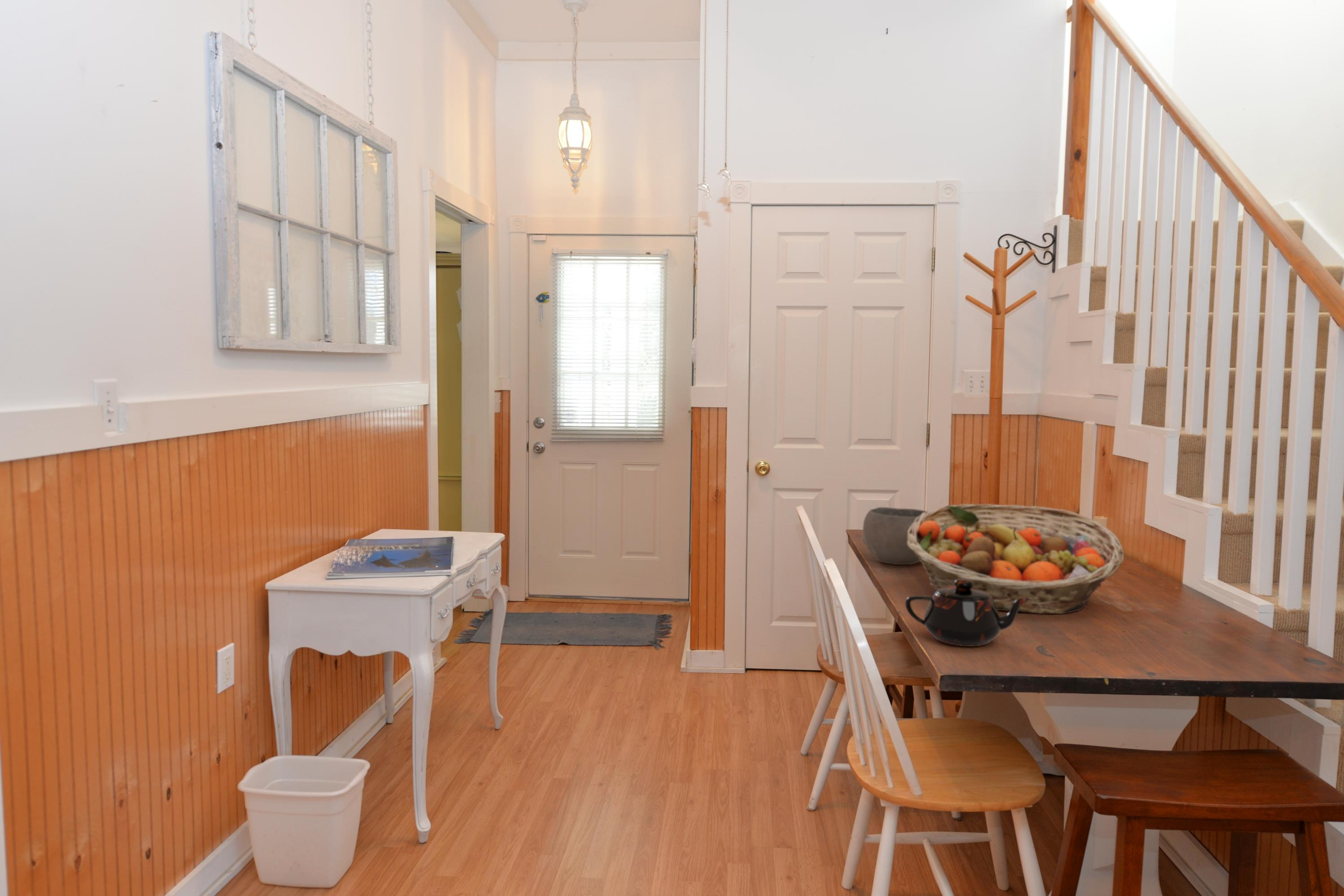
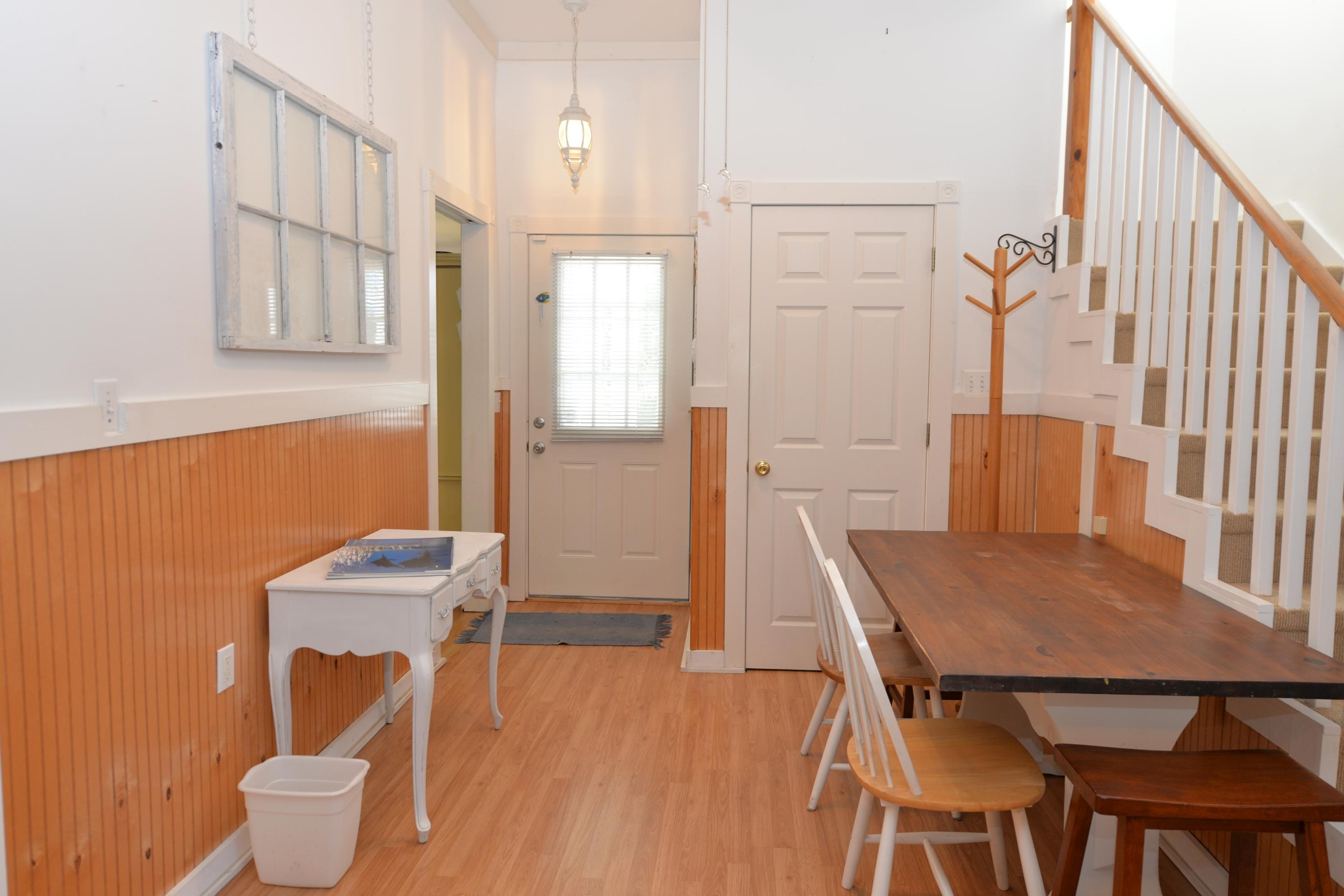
- teapot (967, 609)
- bowl (900, 536)
- fruit basket (1010, 556)
